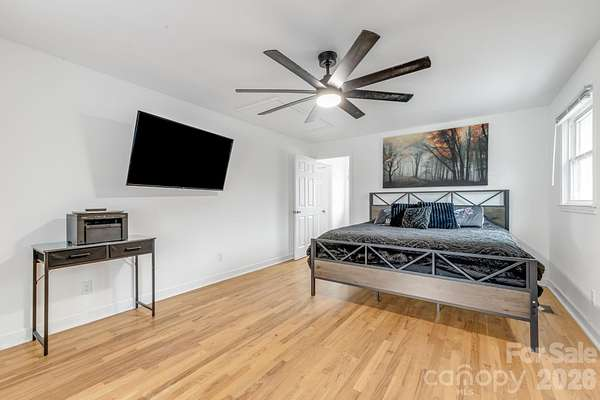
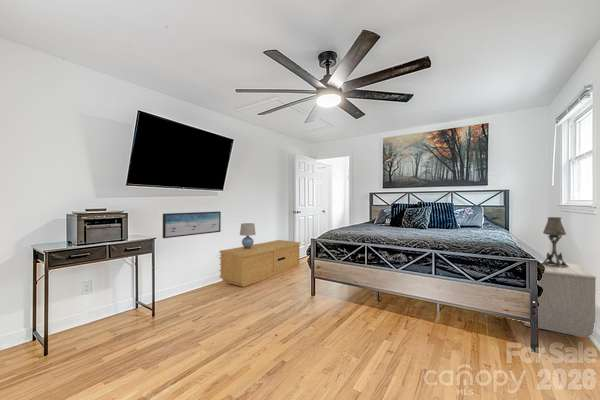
+ dresser (263, 259)
+ lamp (247, 235)
+ wall art (194, 223)
+ nightstand (549, 293)
+ table lamp (554, 241)
